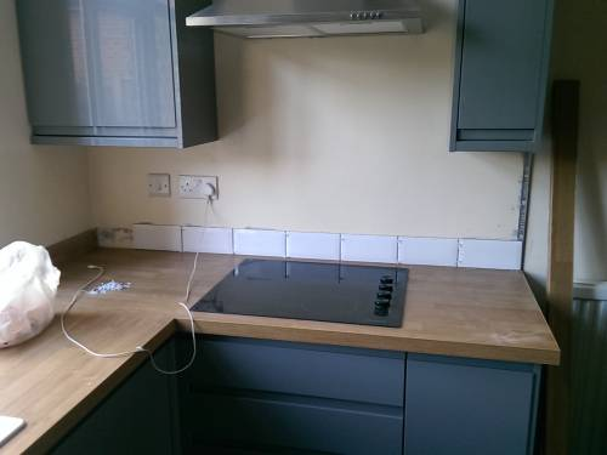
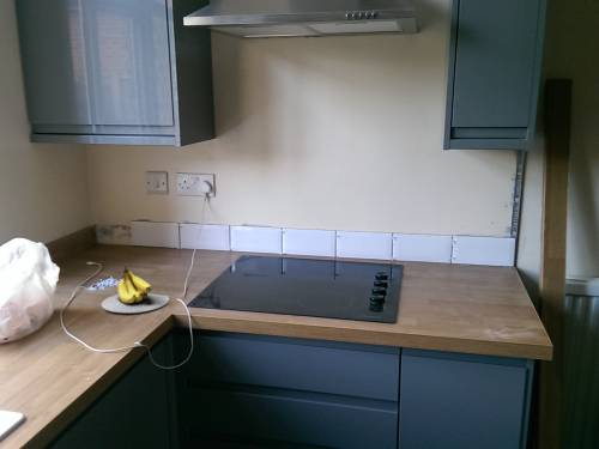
+ banana (134, 285)
